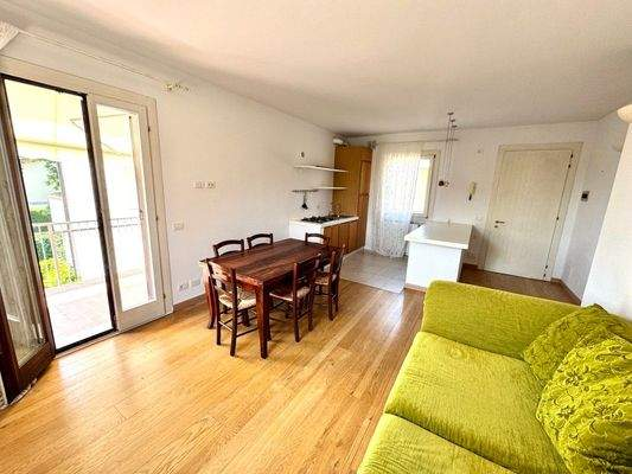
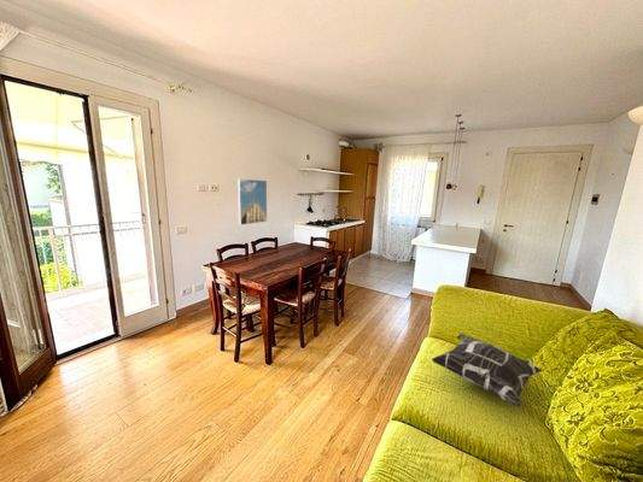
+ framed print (253, 201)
+ decorative pillow (484, 363)
